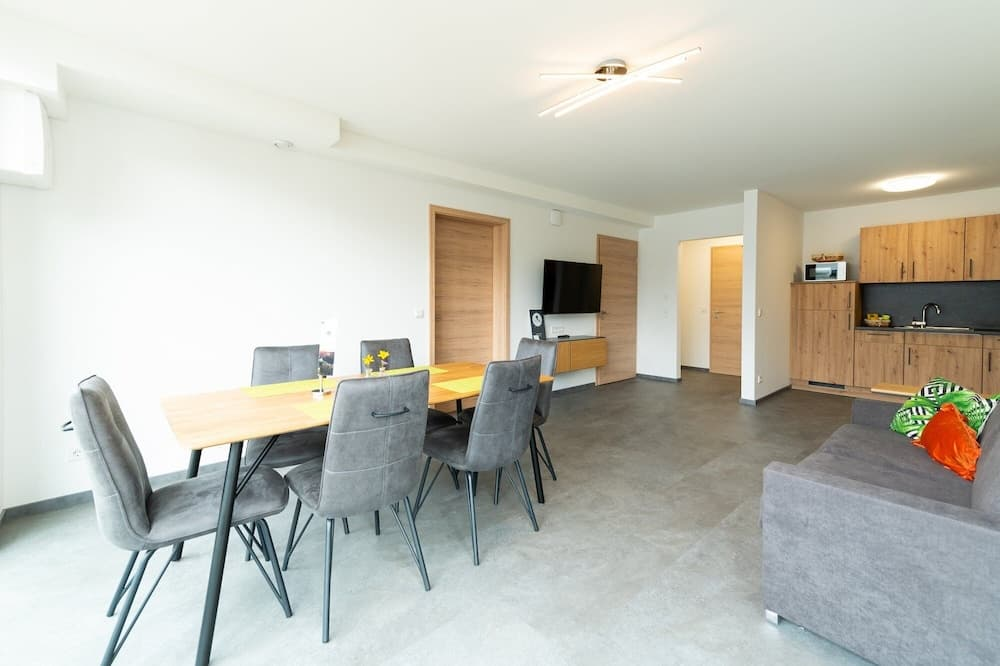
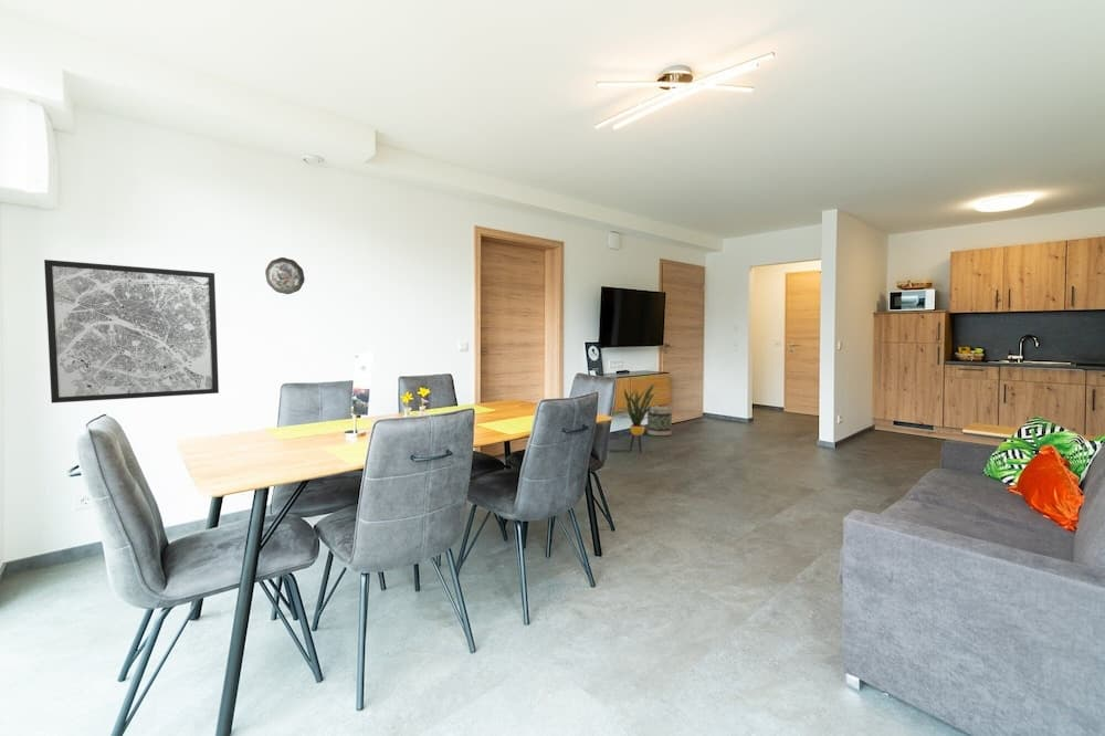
+ house plant (641, 418)
+ wall art (139, 333)
+ decorative plate (284, 275)
+ basket (659, 420)
